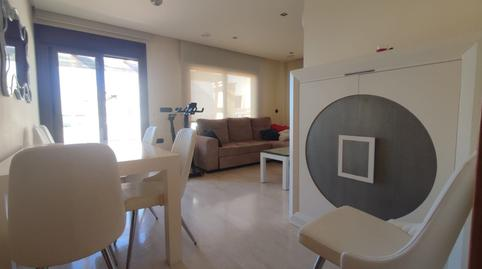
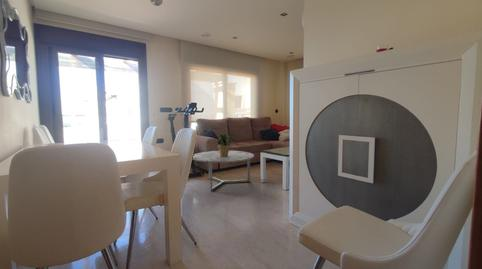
+ coffee table (223, 162)
+ potted plant (223, 145)
